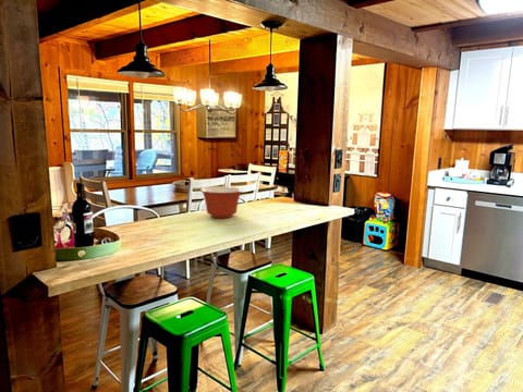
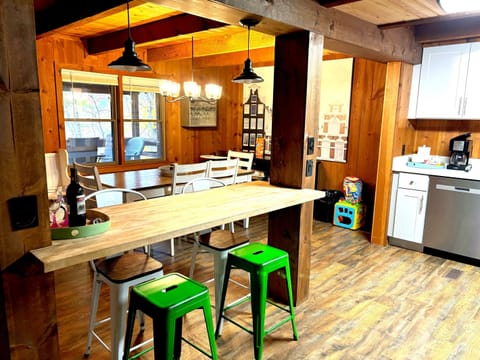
- mixing bowl (221, 203)
